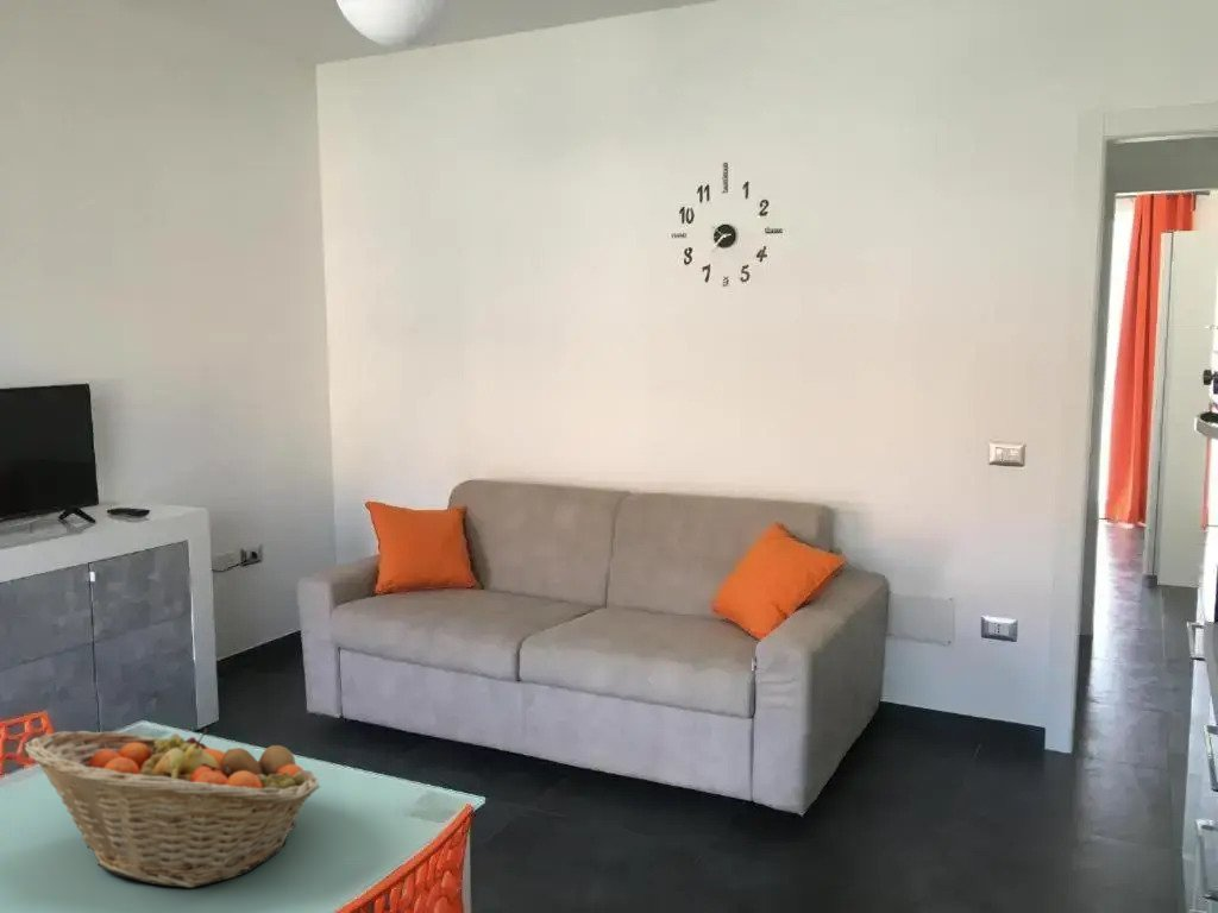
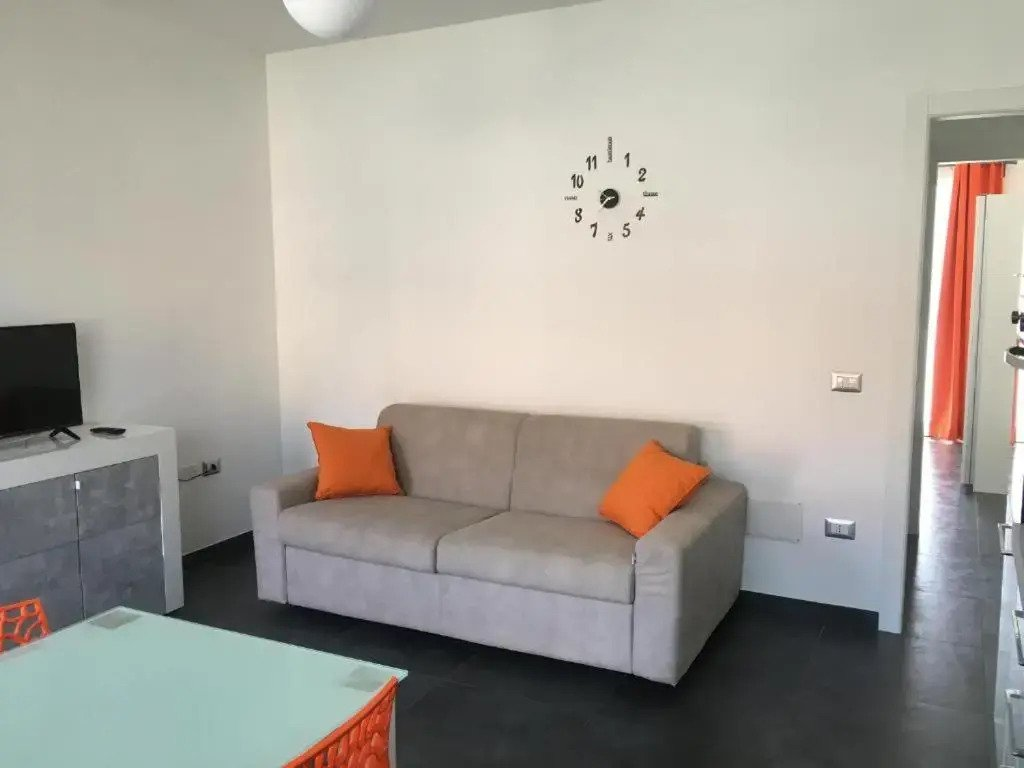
- fruit basket (176, 786)
